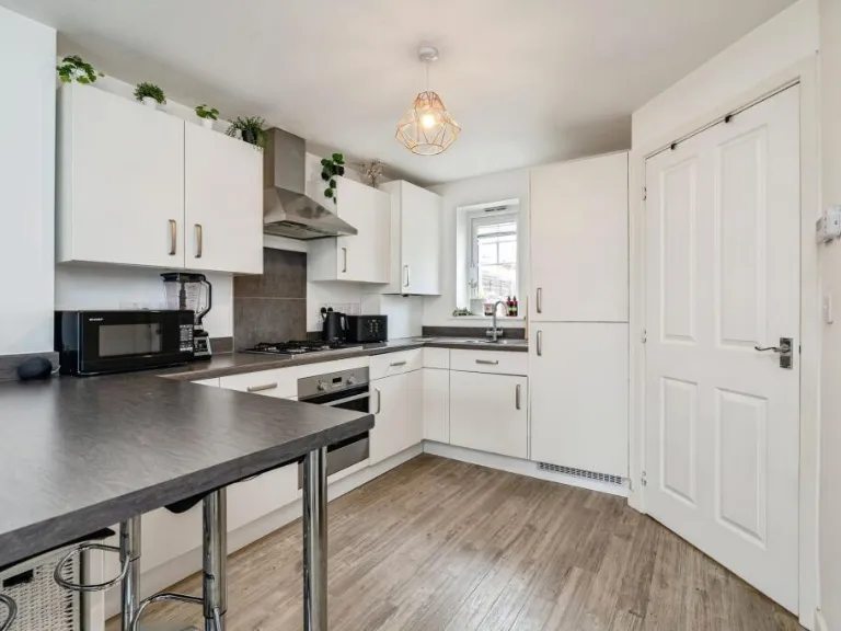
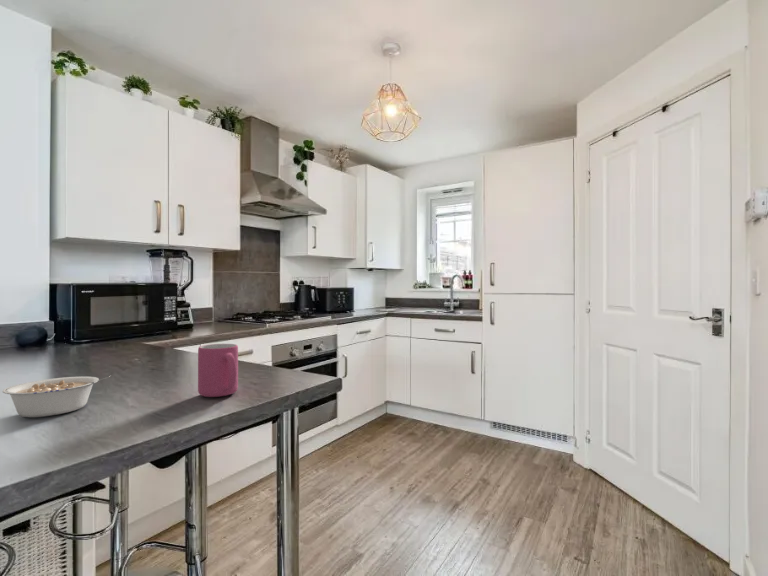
+ legume (57, 393)
+ mug (221, 370)
